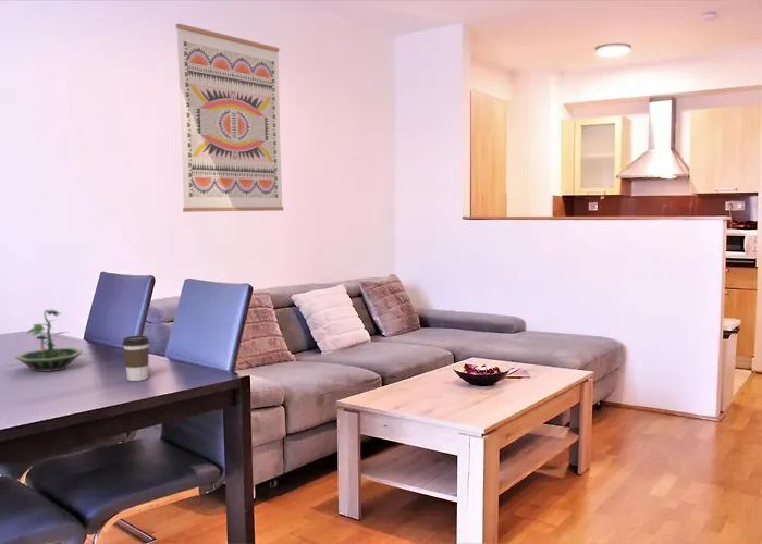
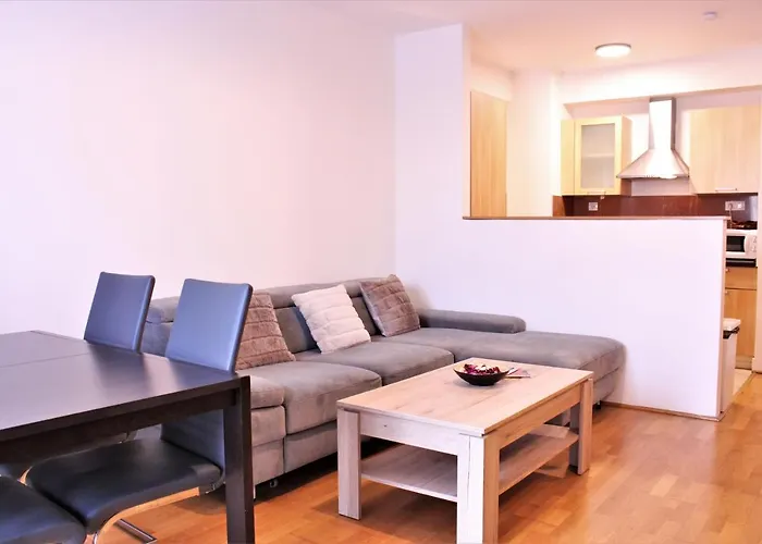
- wall art (234, 124)
- terrarium (47, 320)
- coffee cup (136, 358)
